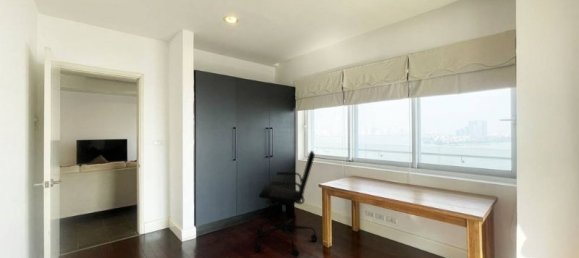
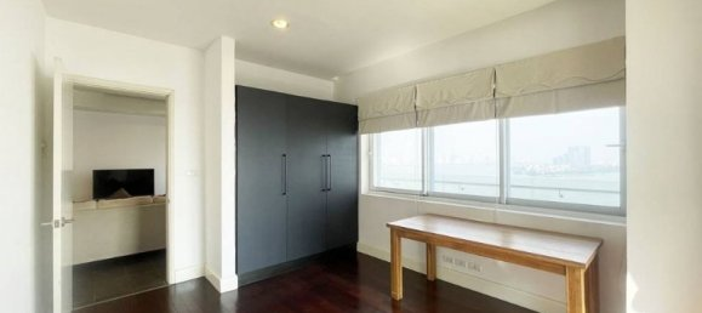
- office chair (285, 196)
